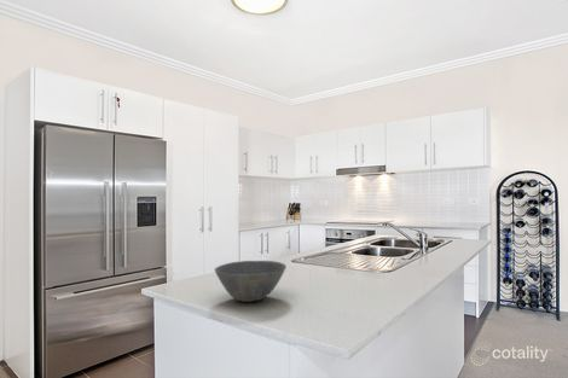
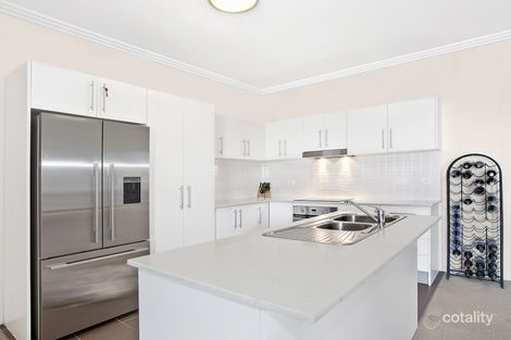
- bowl (250, 283)
